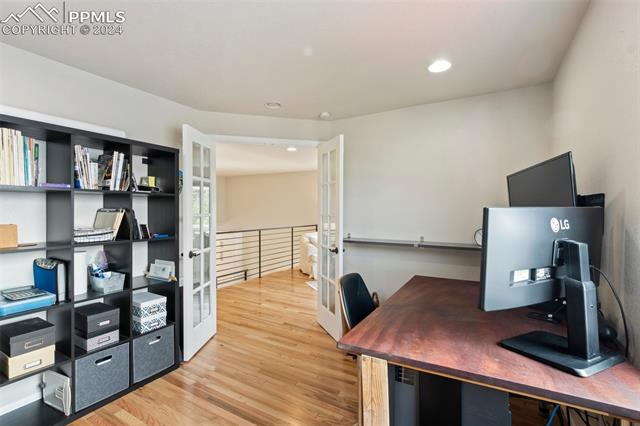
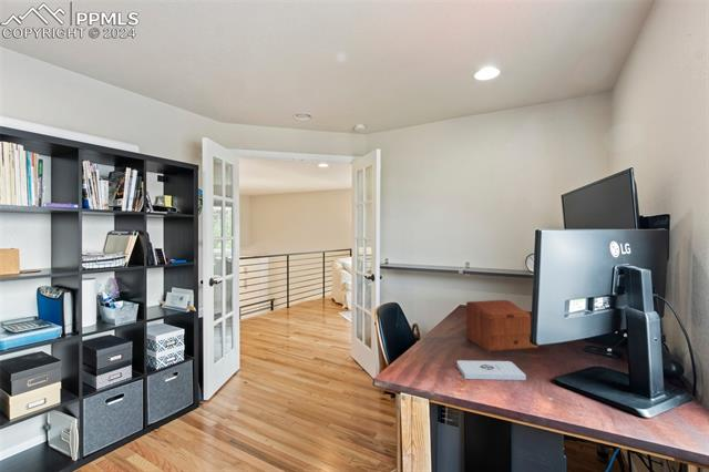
+ notepad (489, 369)
+ sewing box (504, 322)
